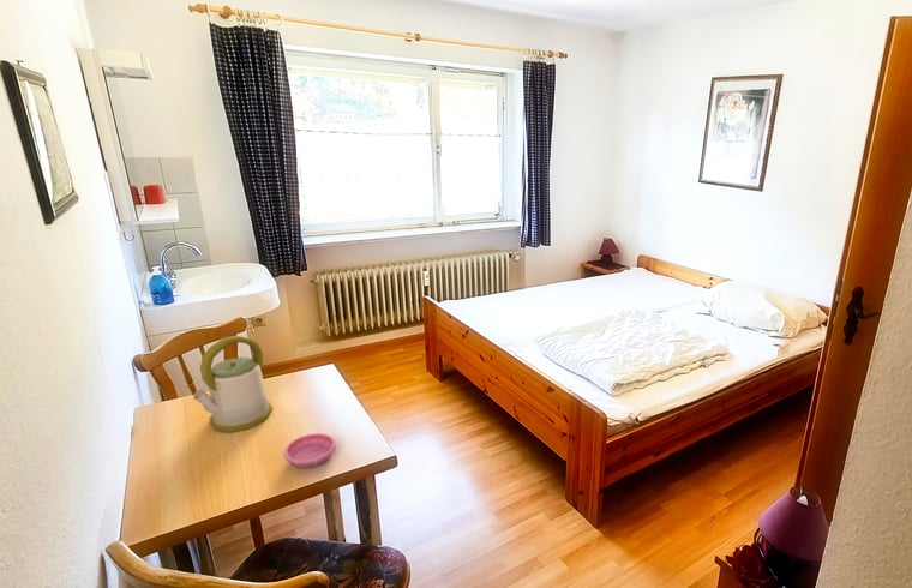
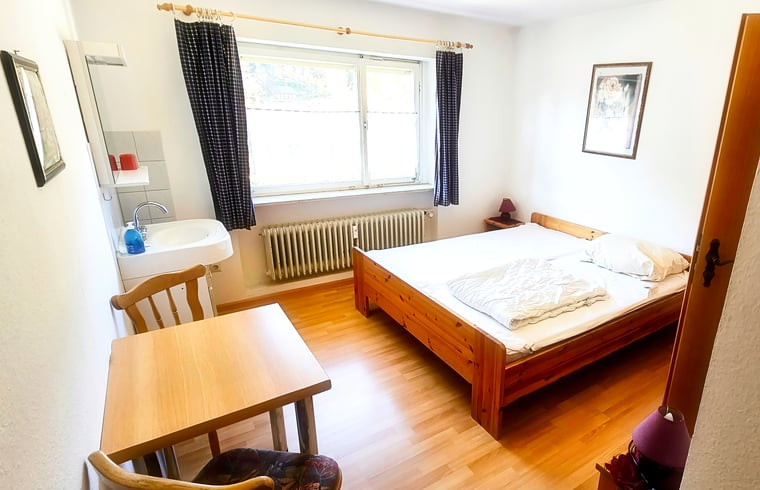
- saucer (310, 451)
- kettle (229, 379)
